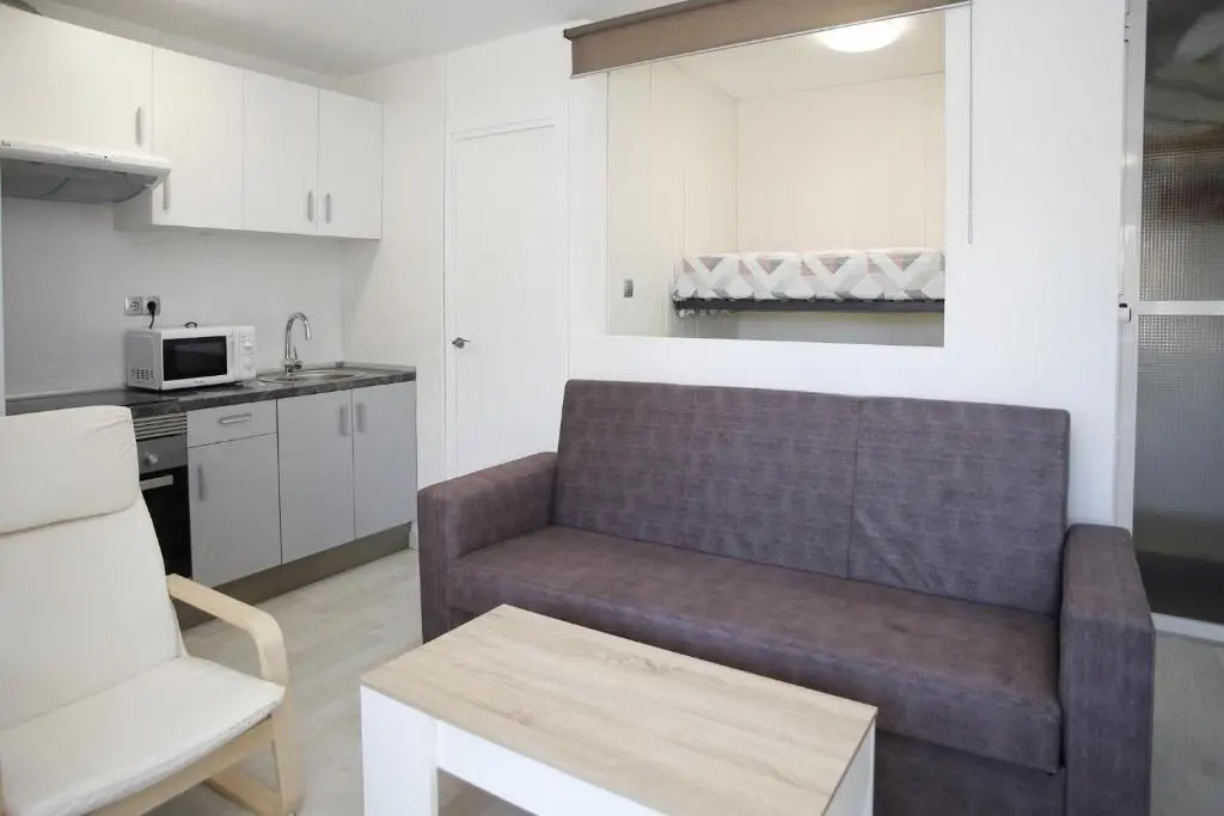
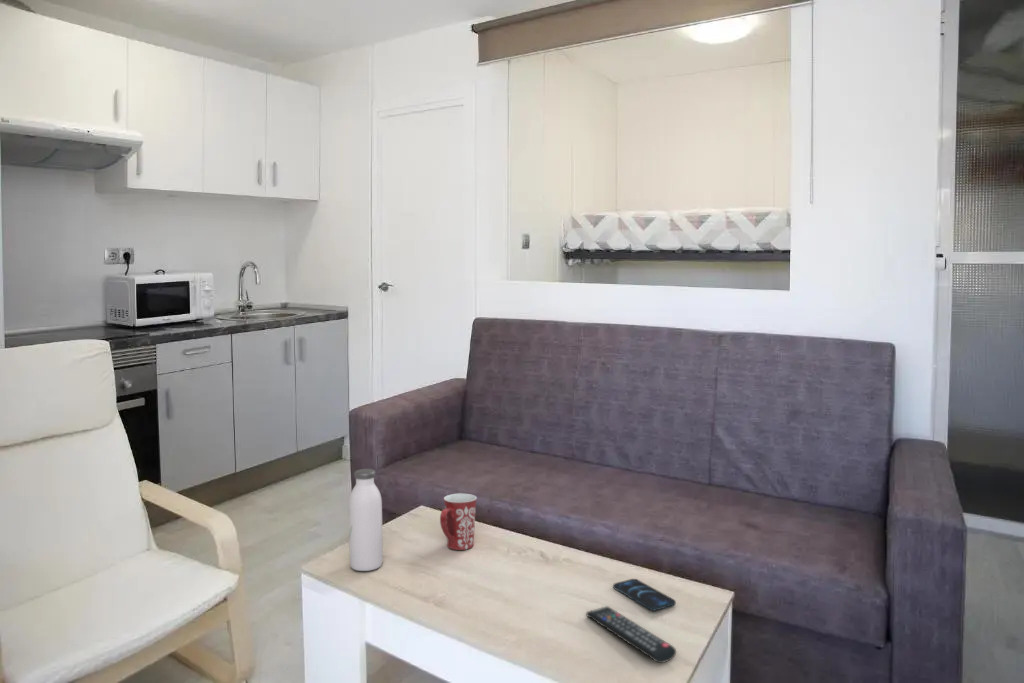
+ remote control (628, 632)
+ mug (456, 523)
+ water bottle (365, 518)
+ smartphone (643, 594)
